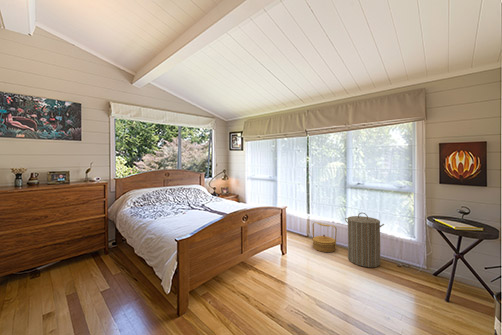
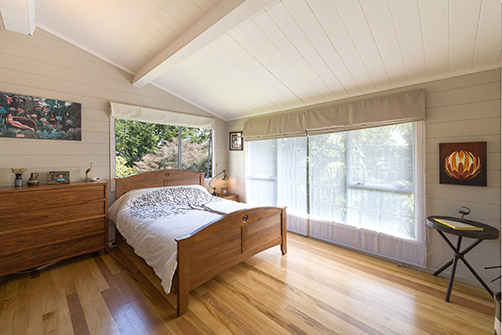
- laundry hamper (363, 236)
- basket (324, 235)
